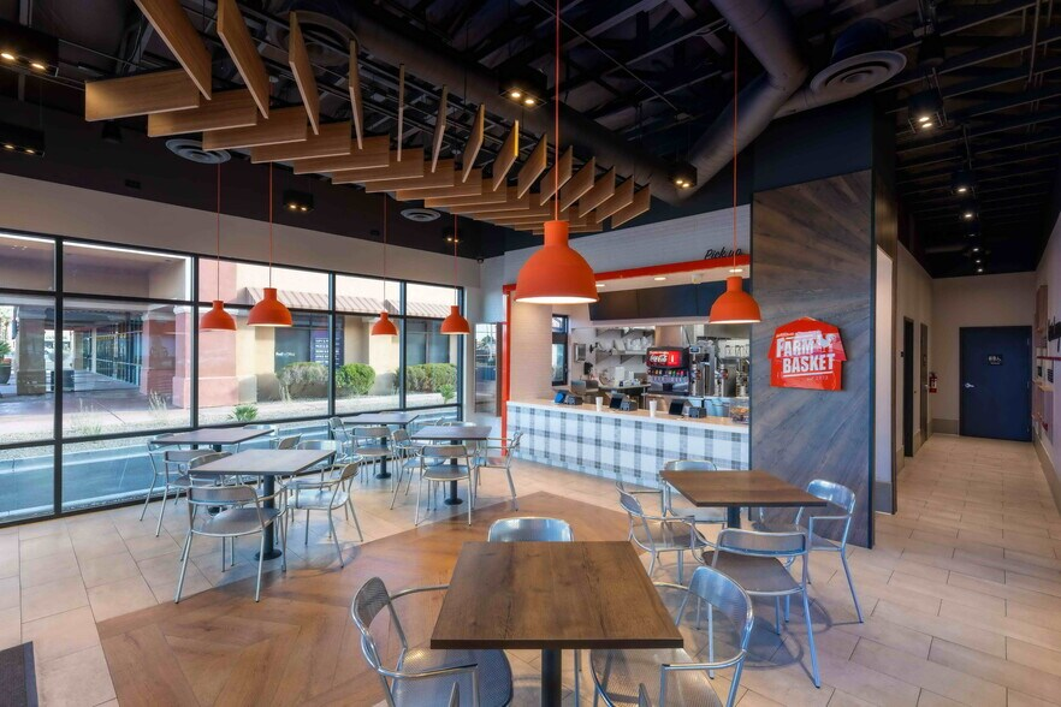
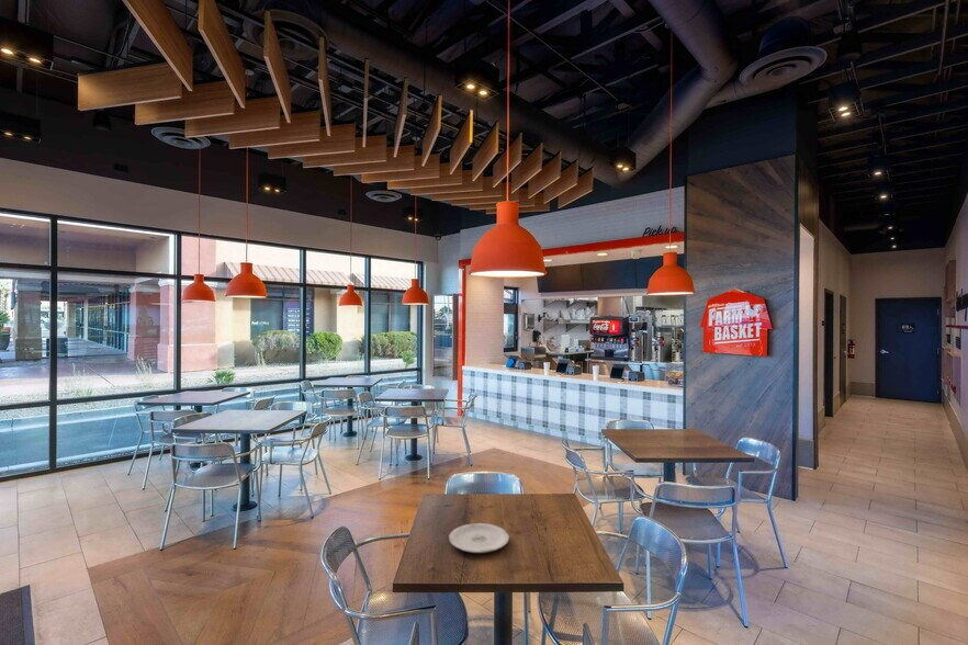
+ plate (479, 539)
